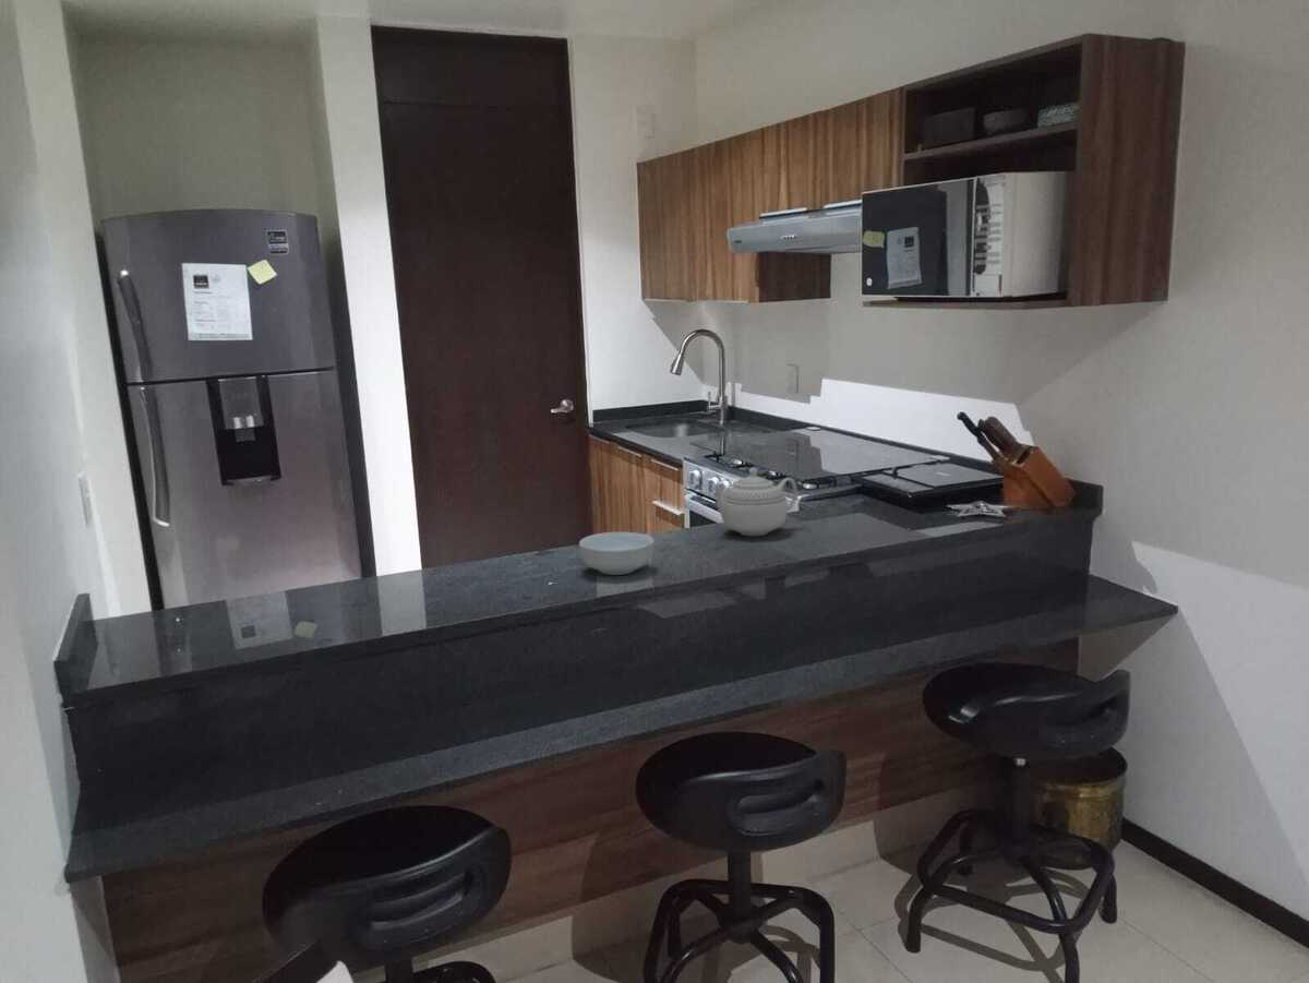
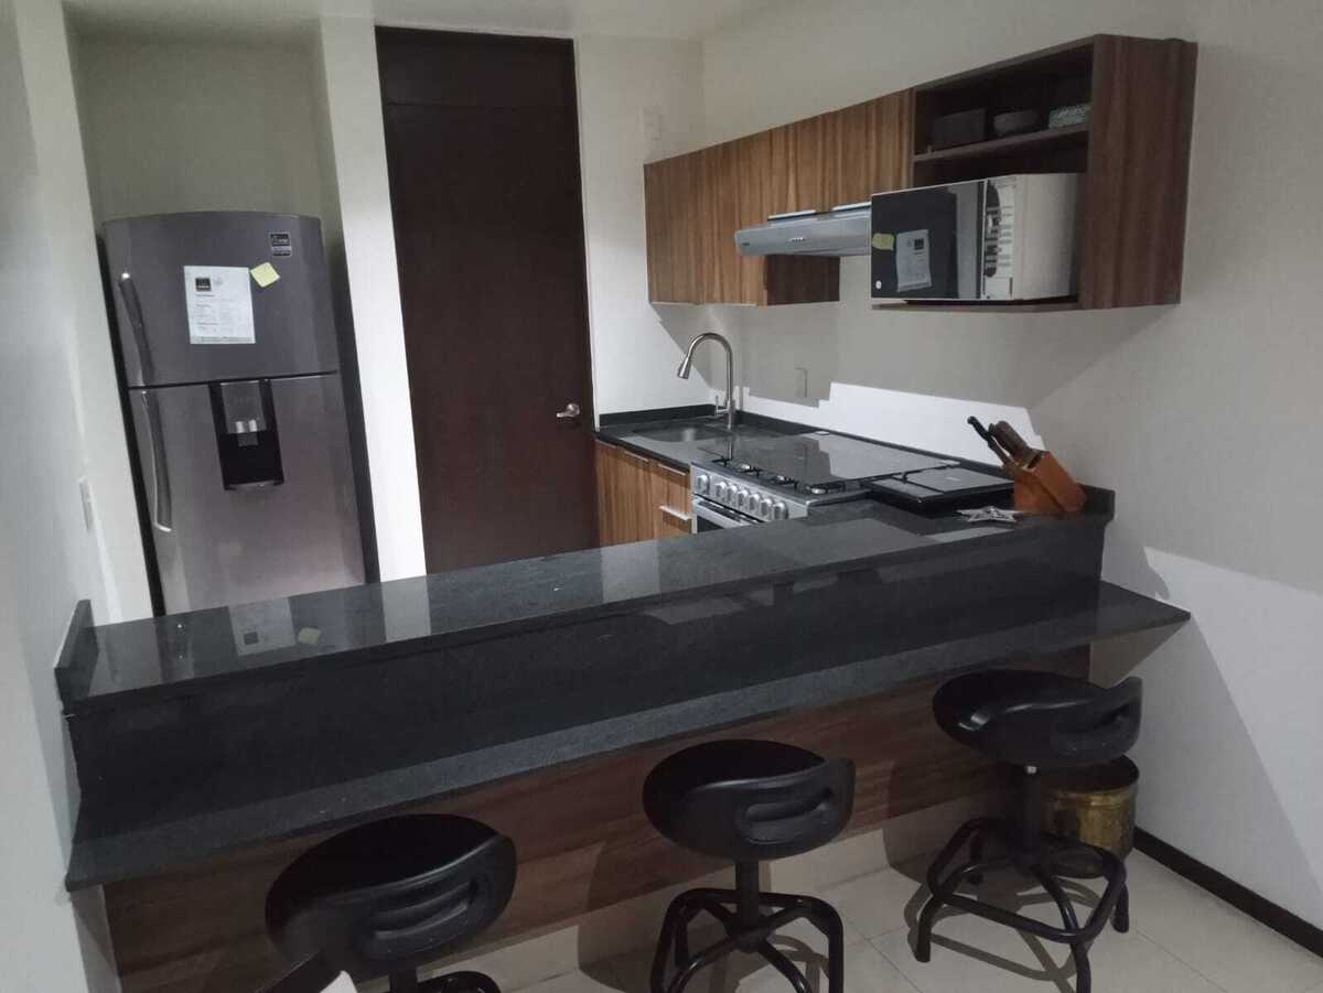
- teapot (755, 500)
- cereal bowl (616, 555)
